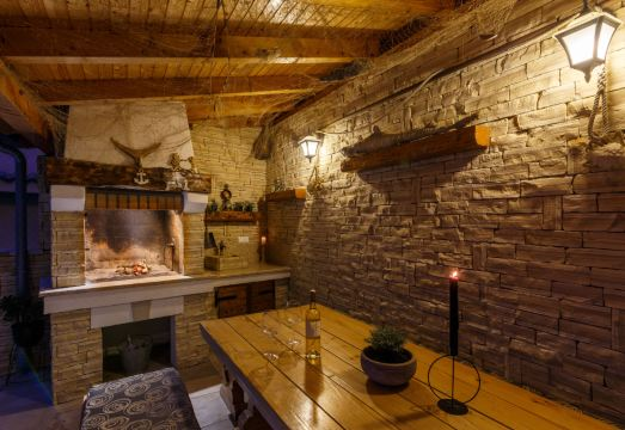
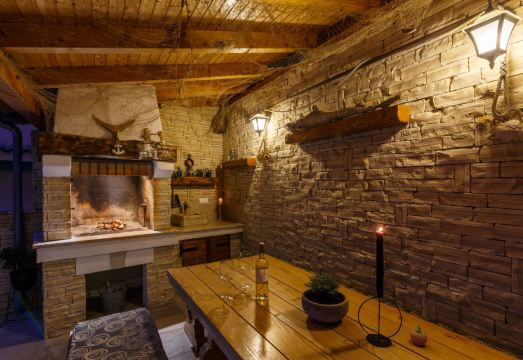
+ fruit (418, 335)
